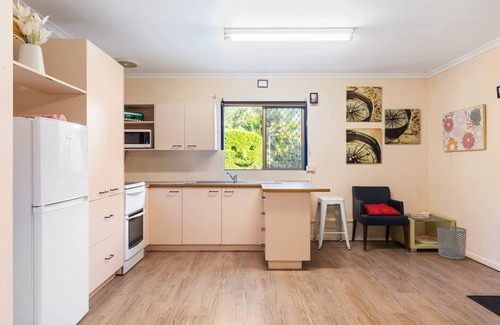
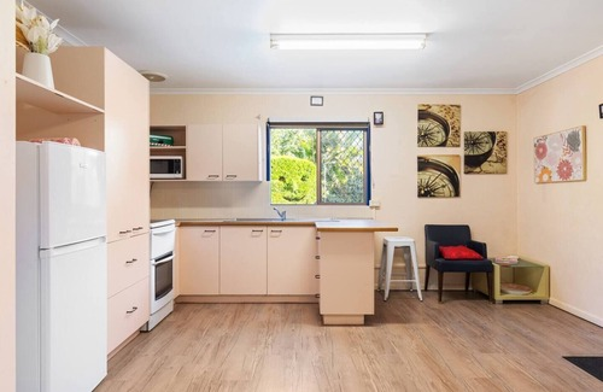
- waste bin (451, 242)
